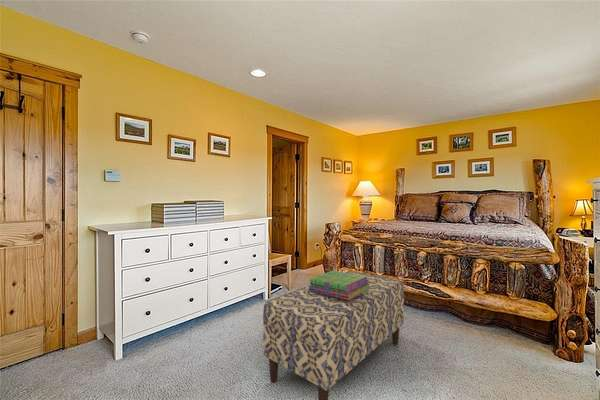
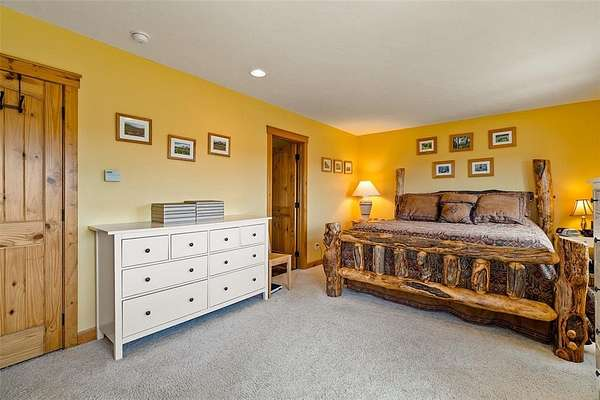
- stack of books (339, 285)
- bench (341, 324)
